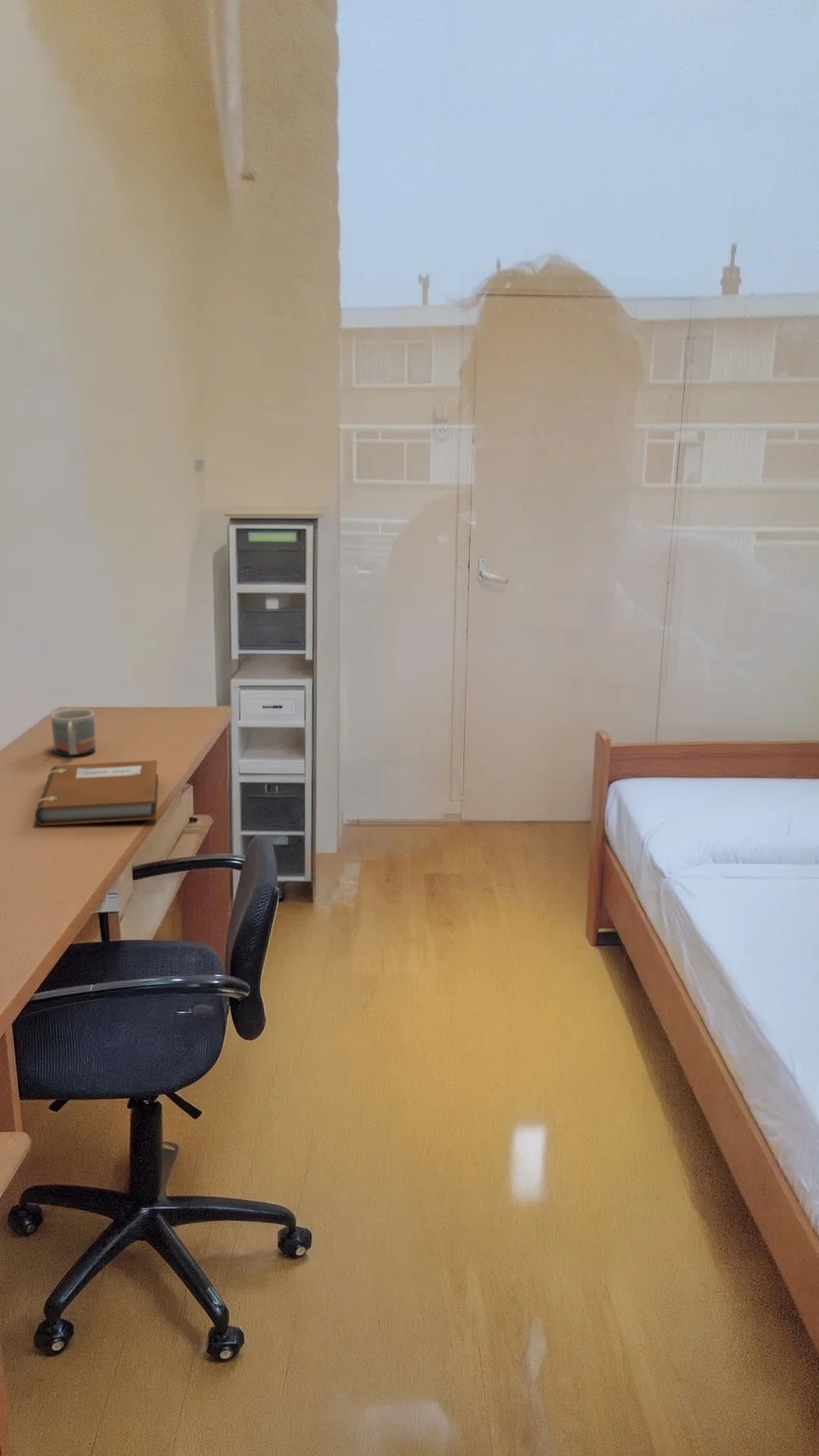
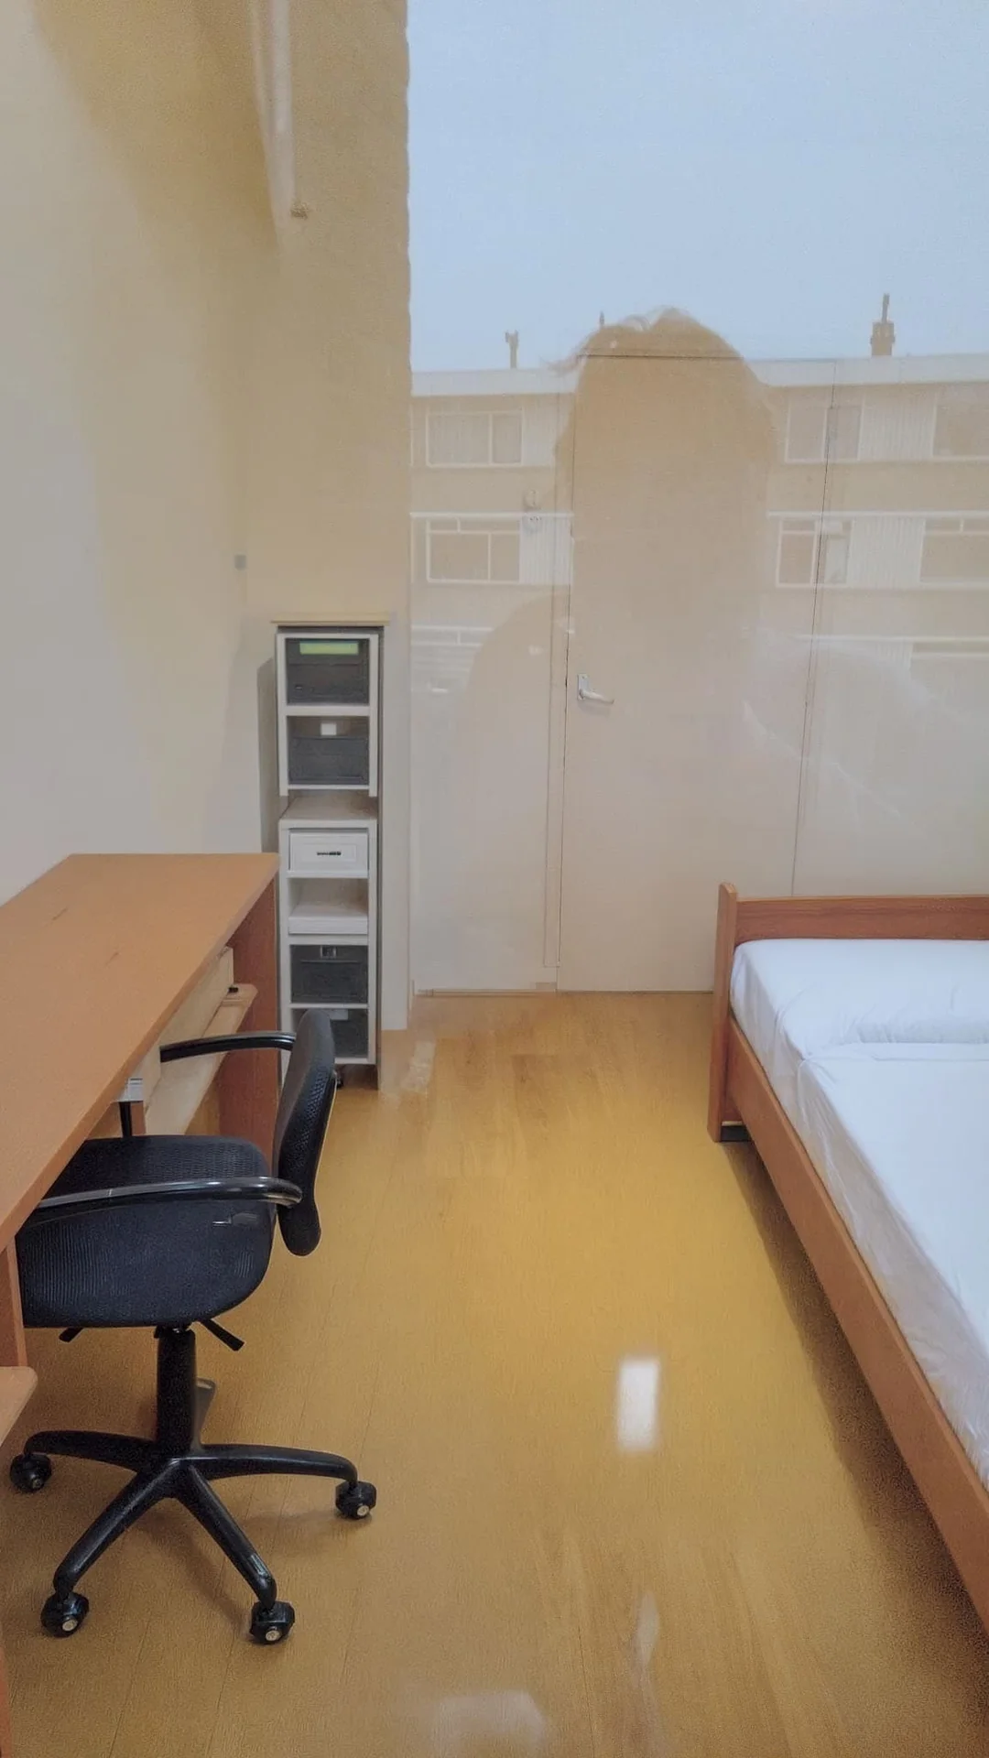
- notebook (100, 789)
- mug (73, 734)
